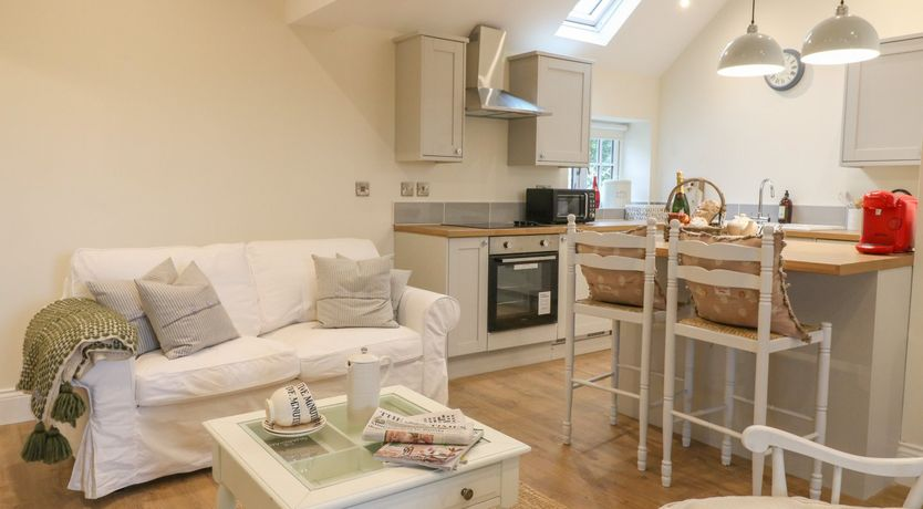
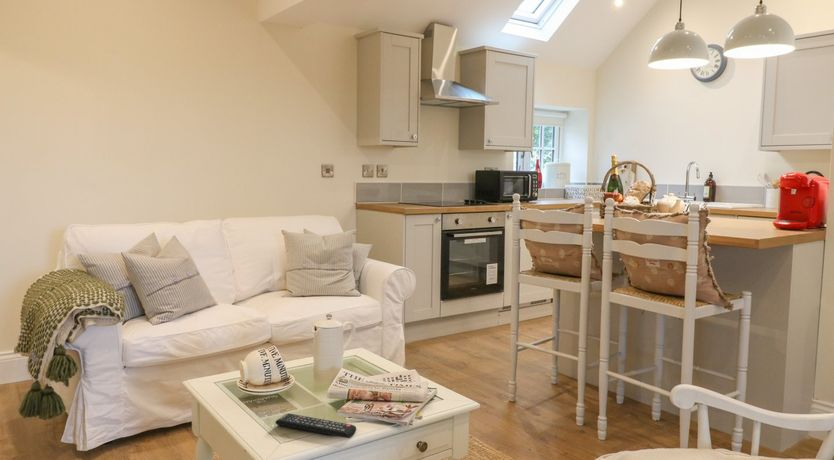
+ remote control (315, 425)
